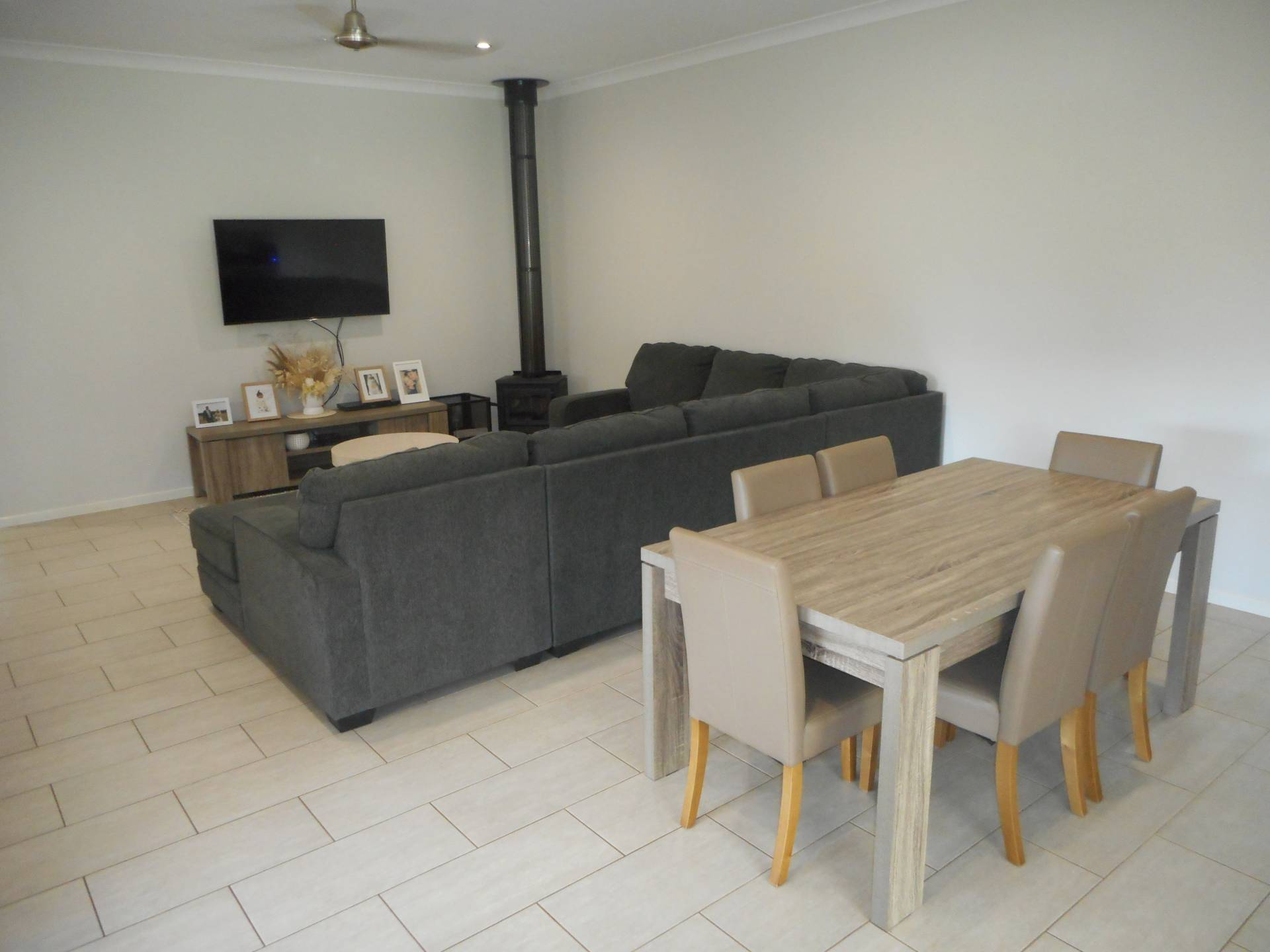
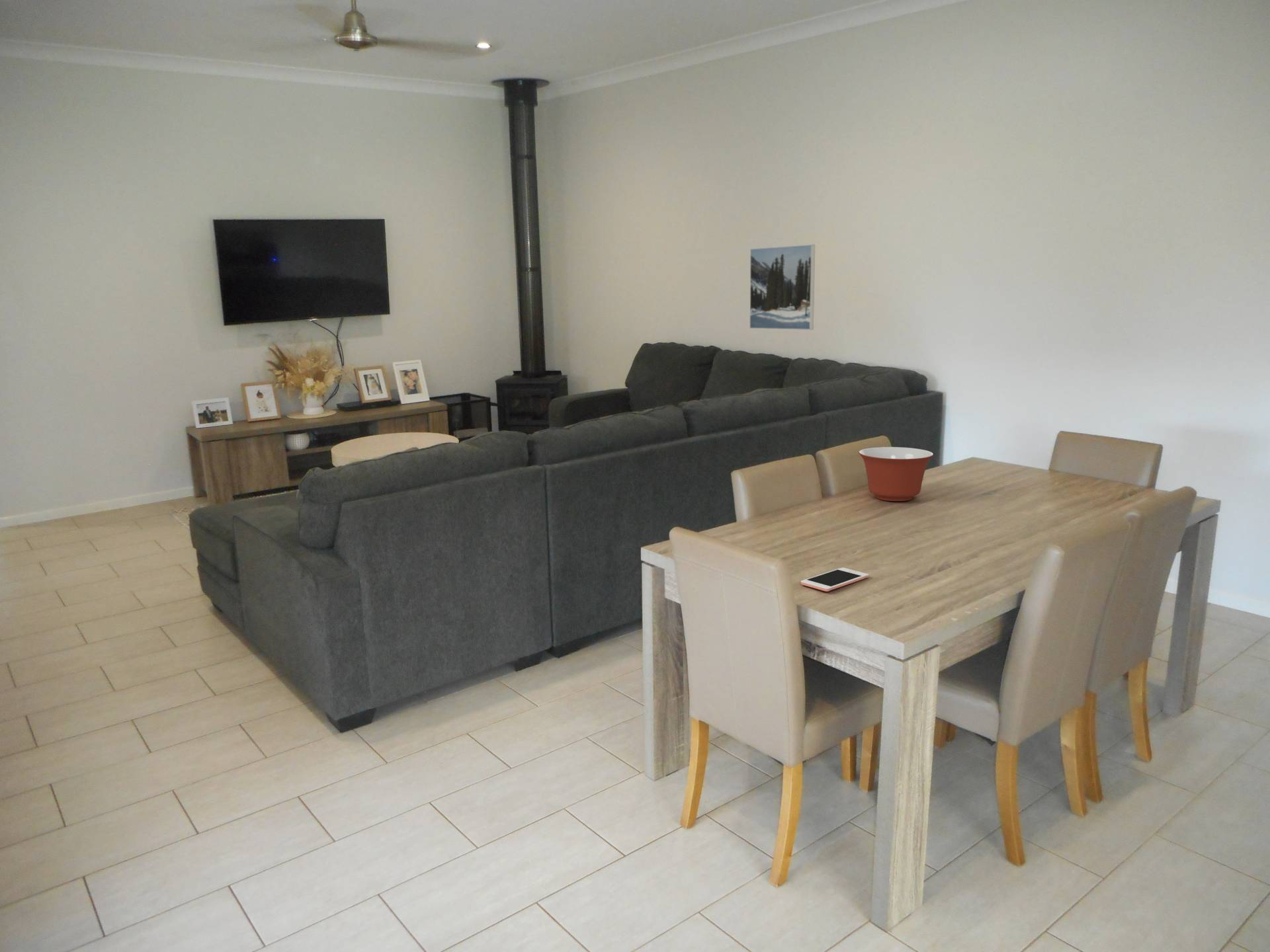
+ cell phone (835, 579)
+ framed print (781, 288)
+ mixing bowl (894, 475)
